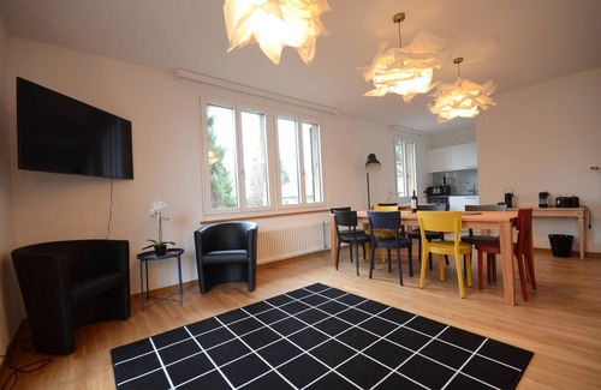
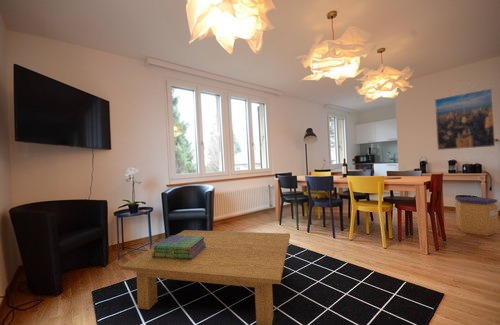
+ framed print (462, 121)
+ coffee table (218, 267)
+ stack of books (180, 246)
+ trash can (473, 214)
